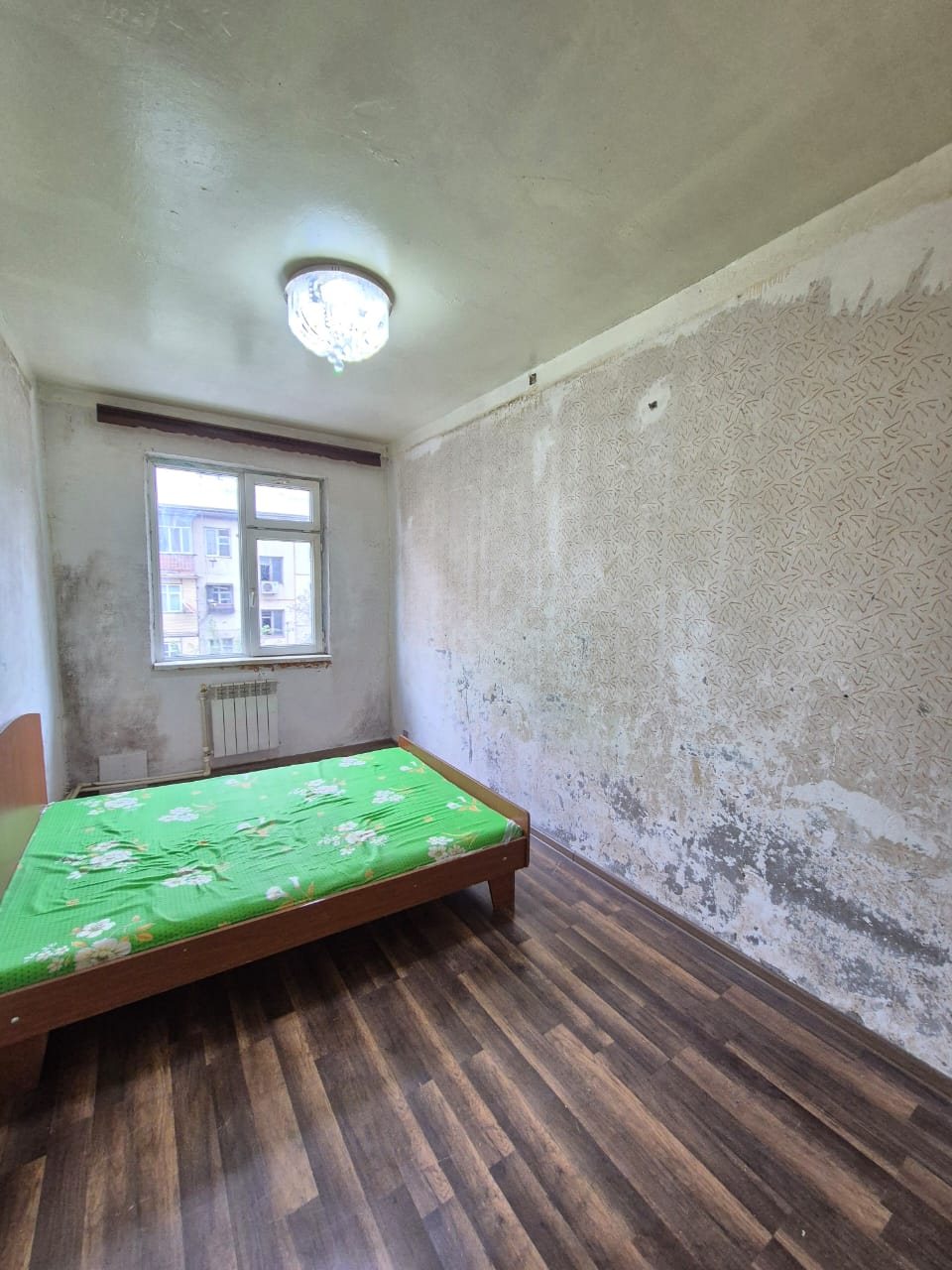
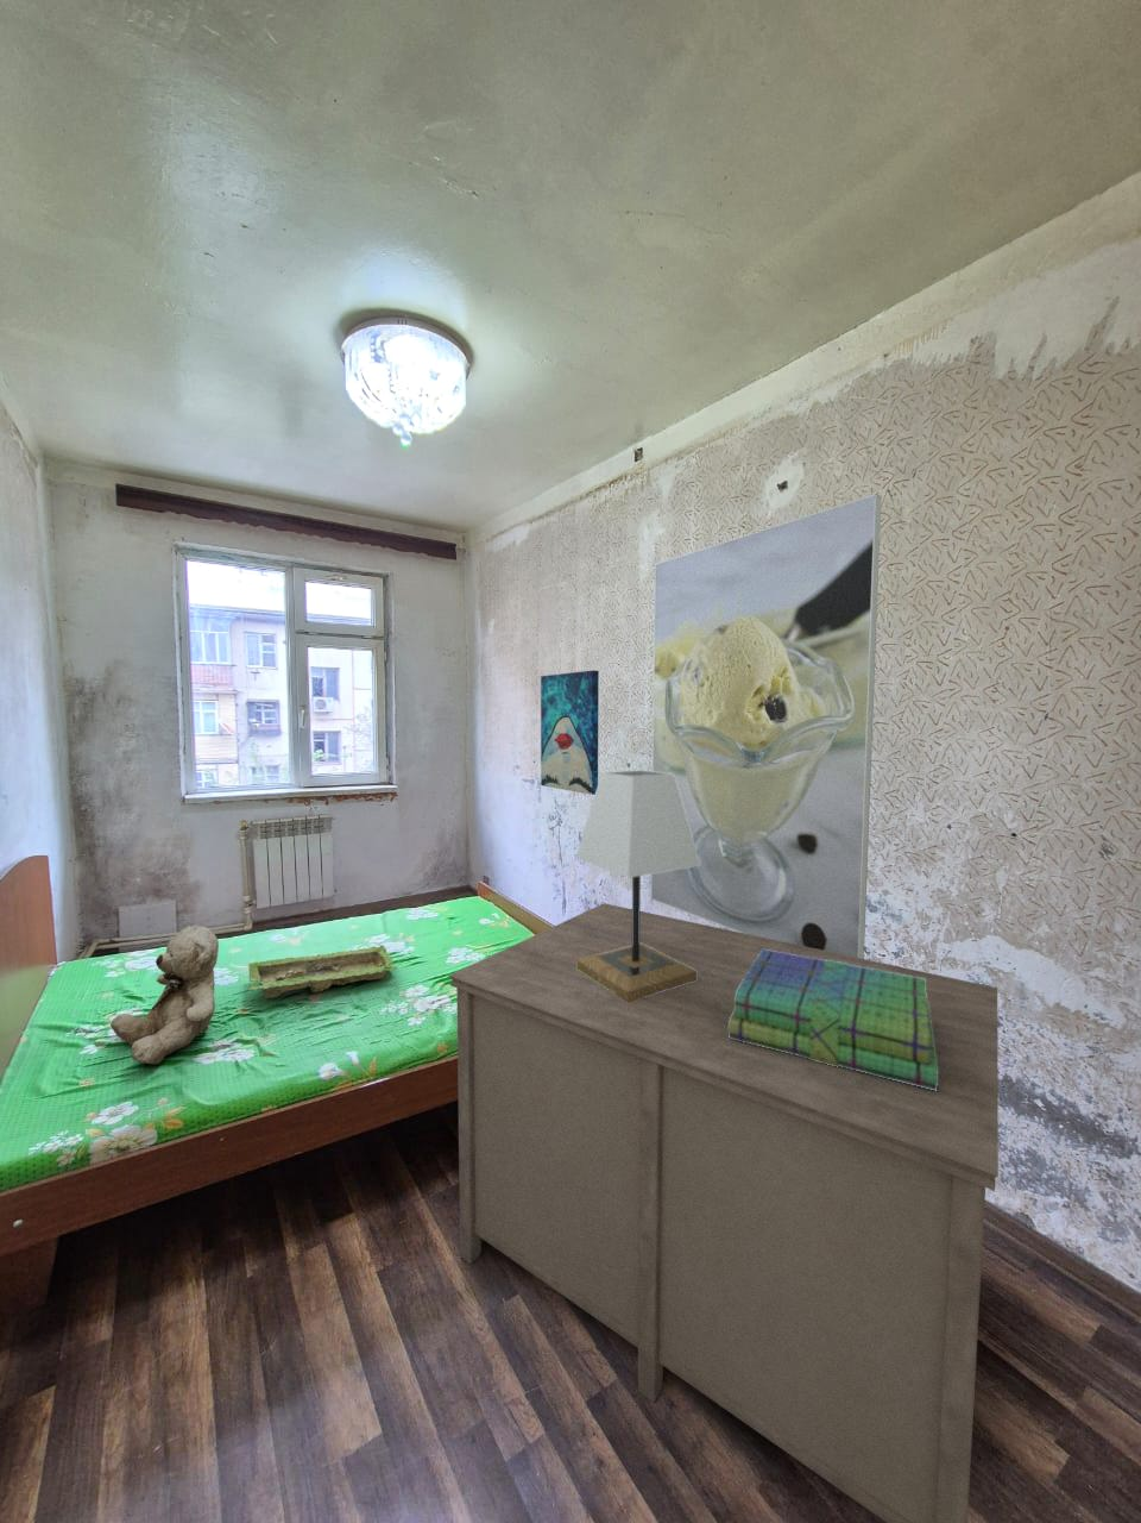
+ teddy bear (163, 991)
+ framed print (743, 738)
+ wall art (567, 732)
+ lamp (636, 874)
+ stack of books (832, 1006)
+ tray (324, 971)
+ nightstand (713, 1128)
